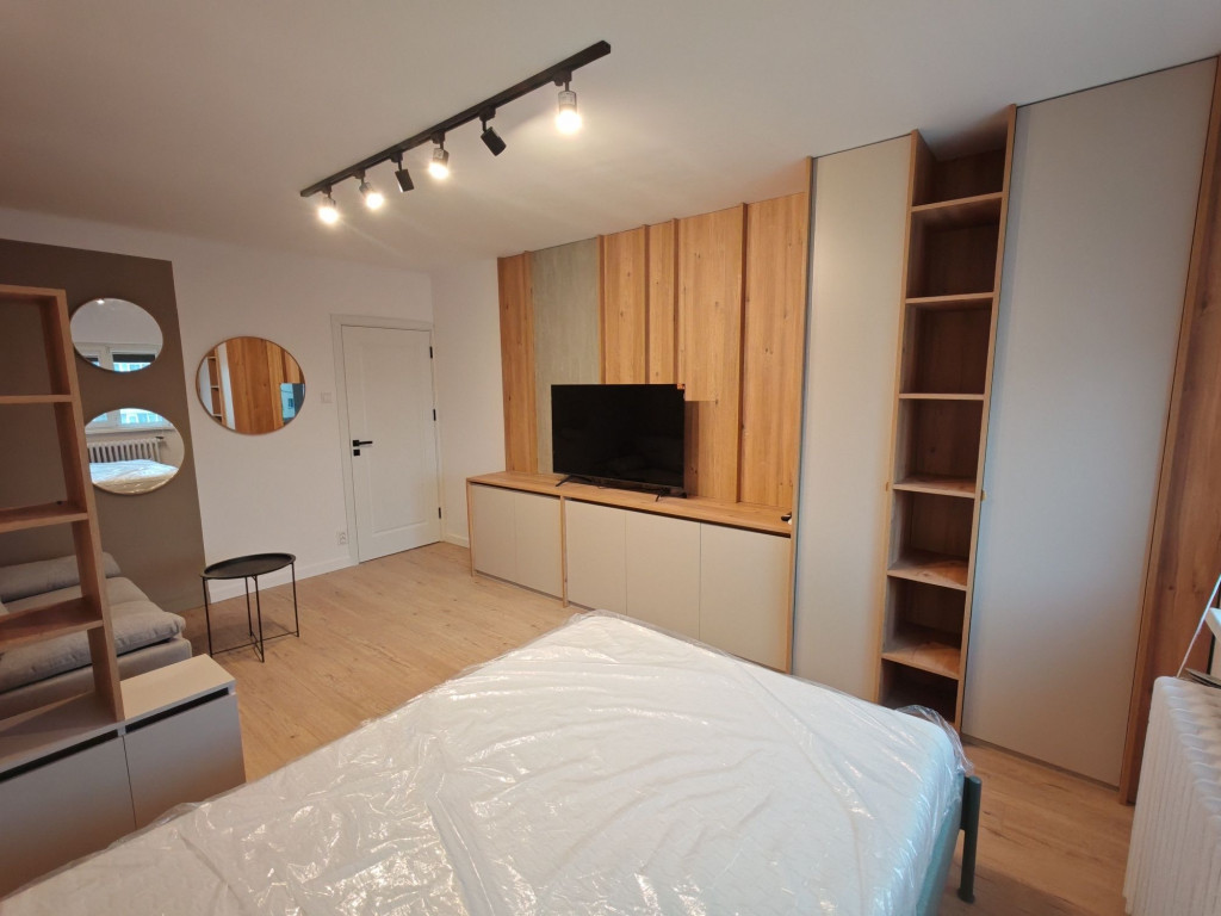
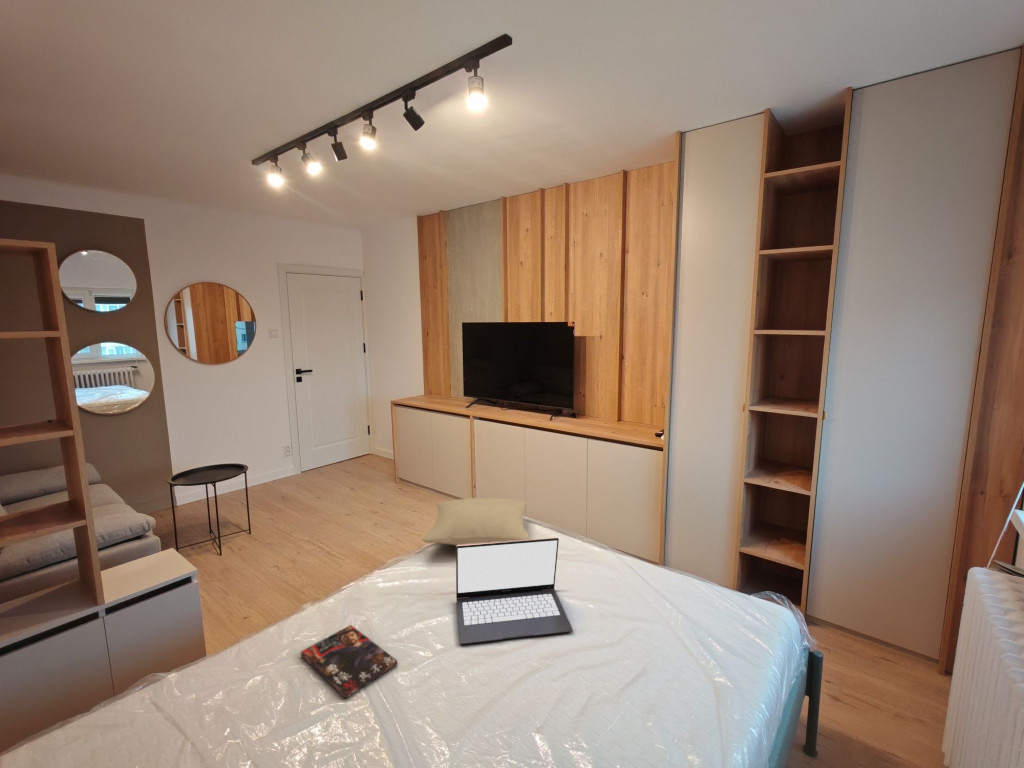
+ pillow (479, 519)
+ book (348, 658)
+ laptop (511, 583)
